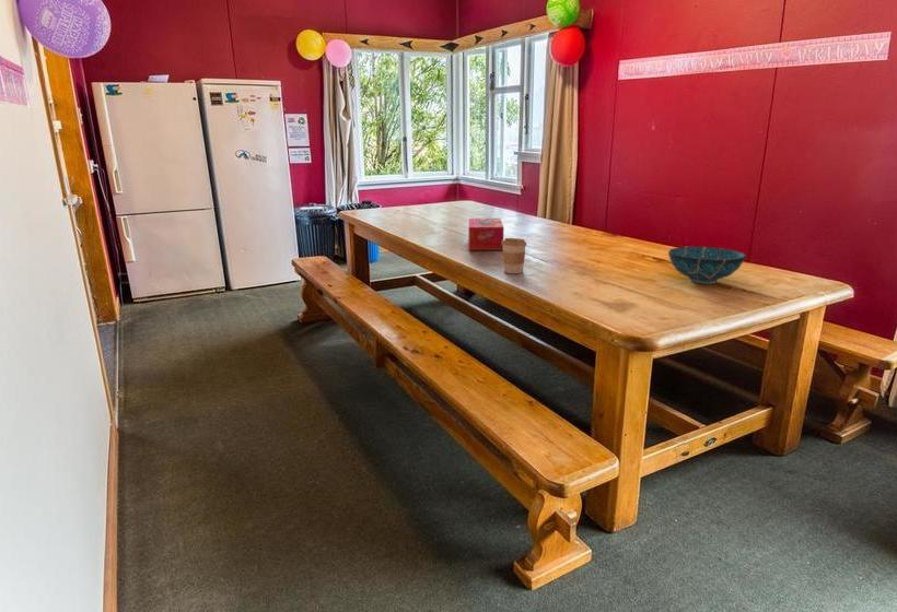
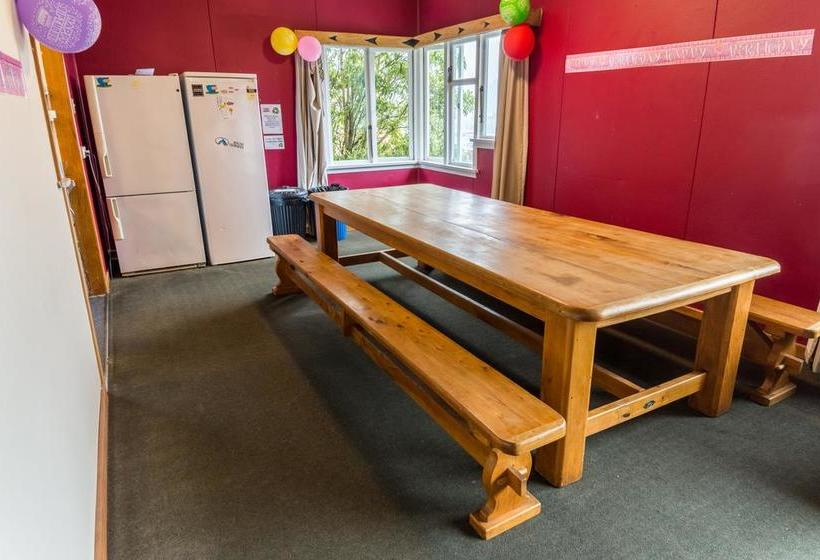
- tissue box (485, 233)
- decorative bowl (704, 267)
- coffee cup (513, 255)
